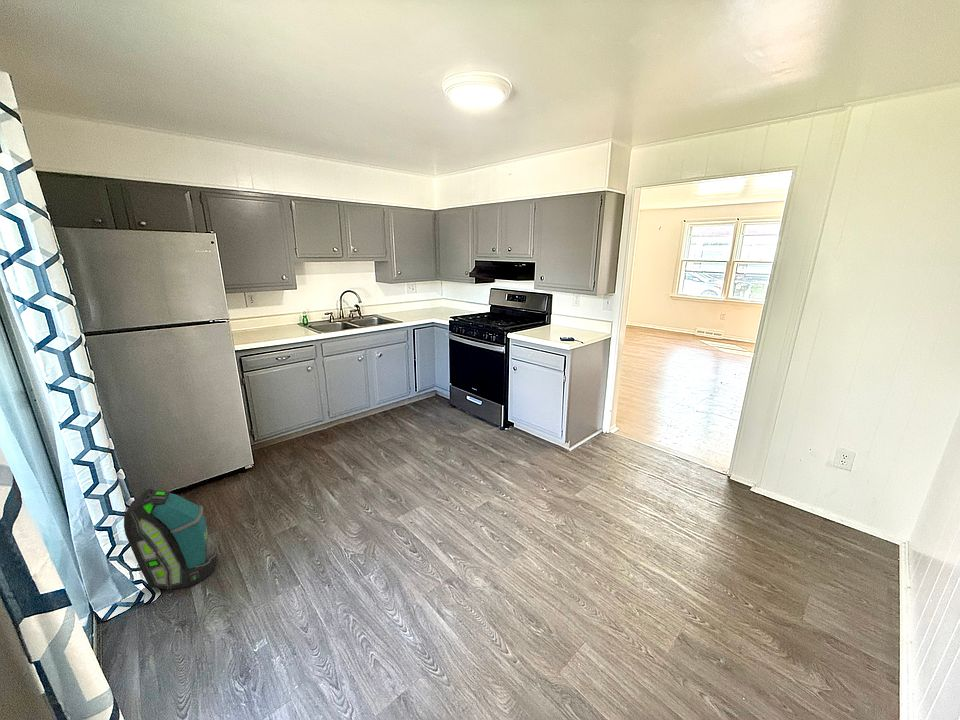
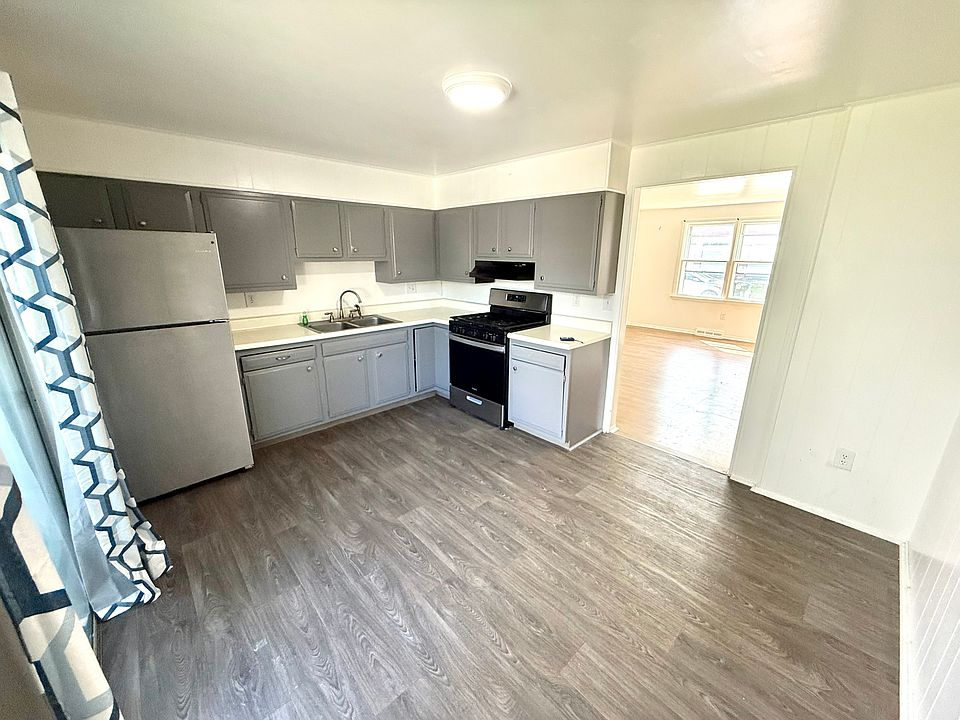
- backpack (169, 535)
